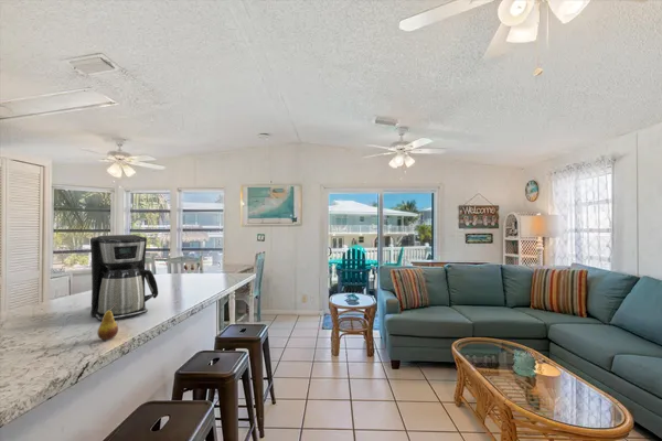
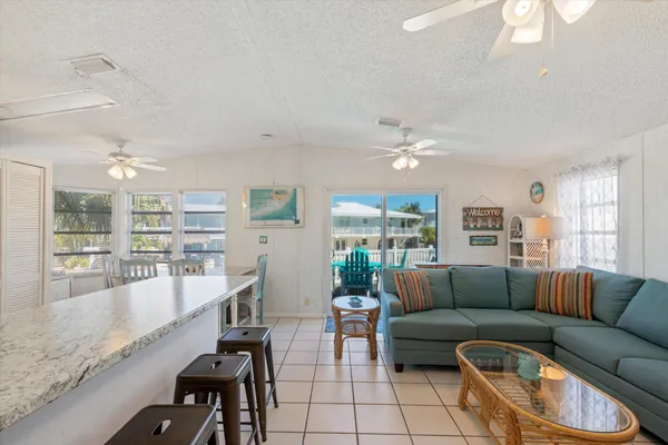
- fruit (107, 321)
- coffee maker (125, 272)
